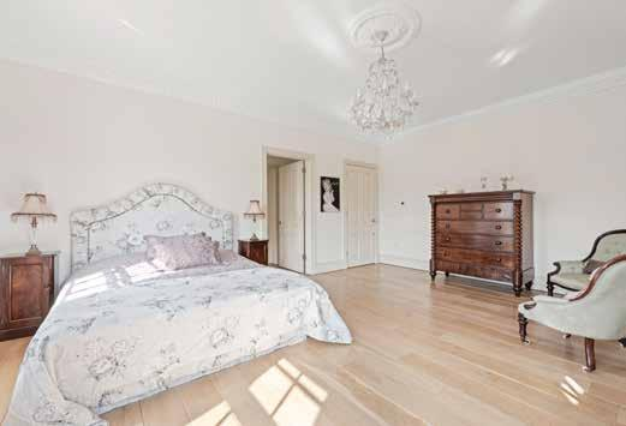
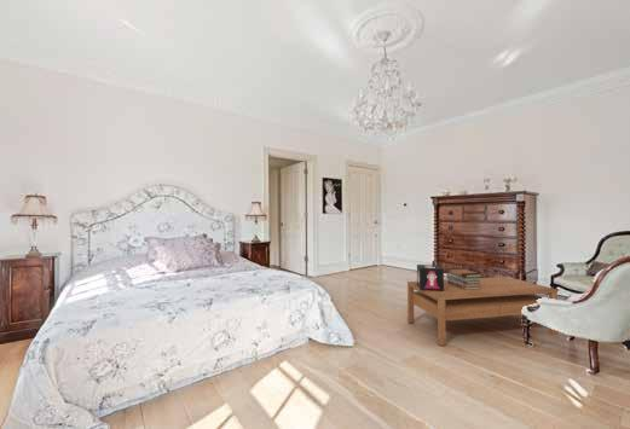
+ decorative box (429, 277)
+ coffee table (478, 306)
+ book stack (463, 278)
